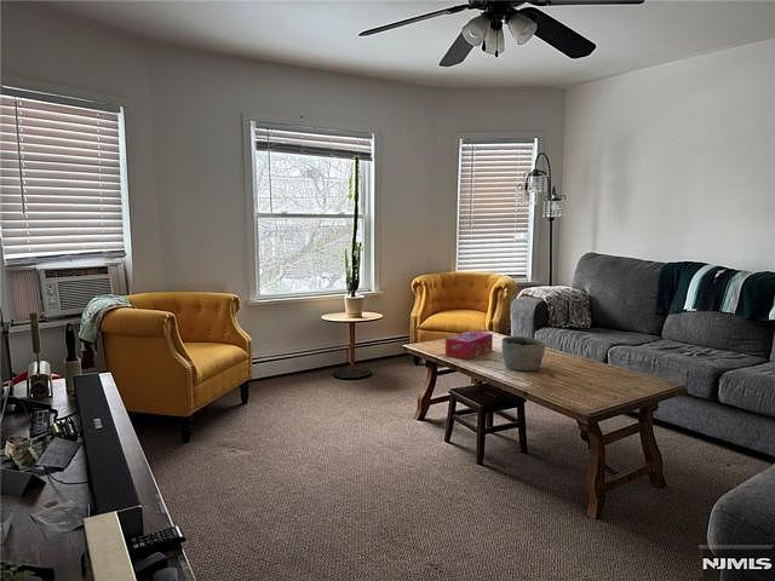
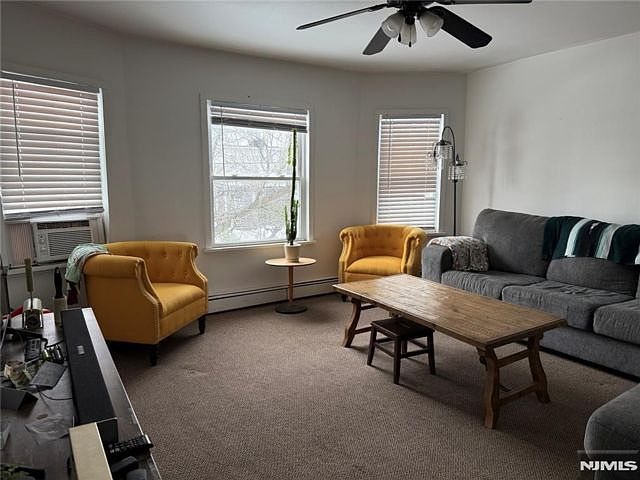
- tissue box (469, 344)
- bowl (522, 353)
